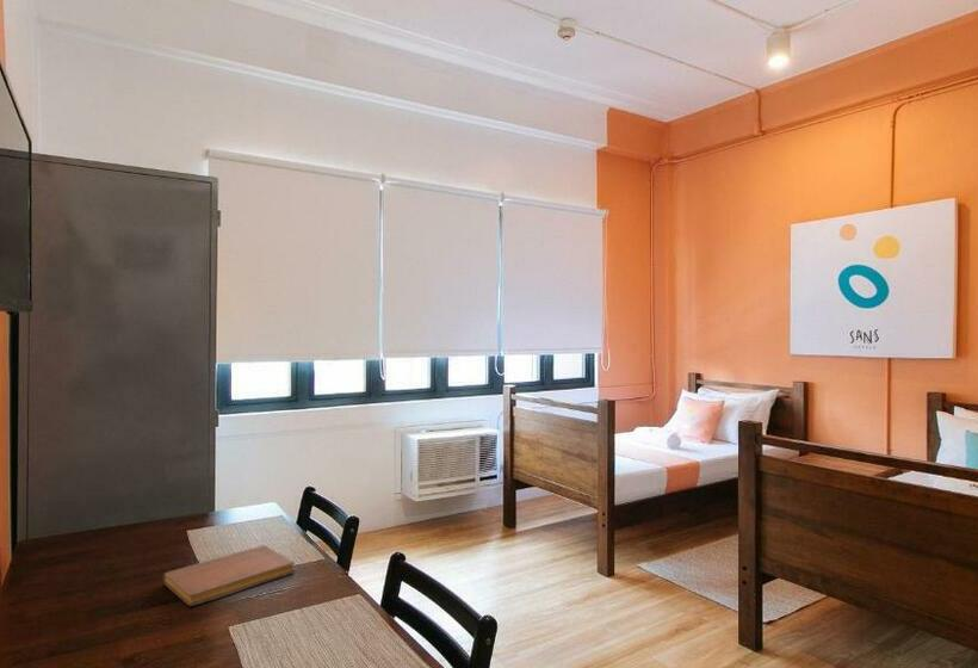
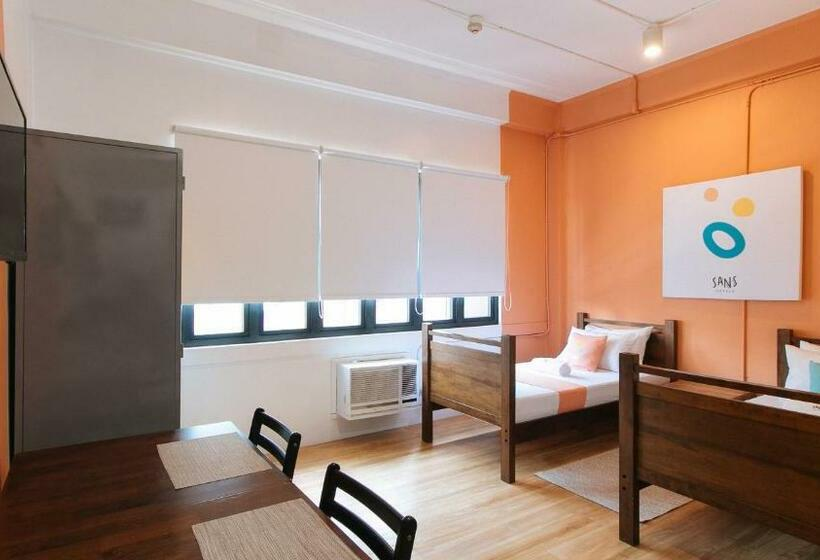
- notebook (230, 571)
